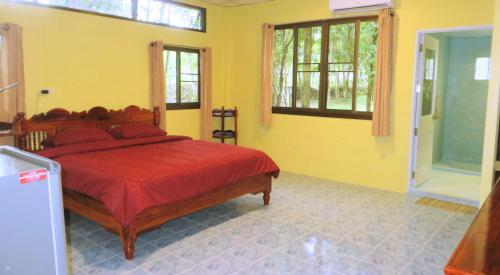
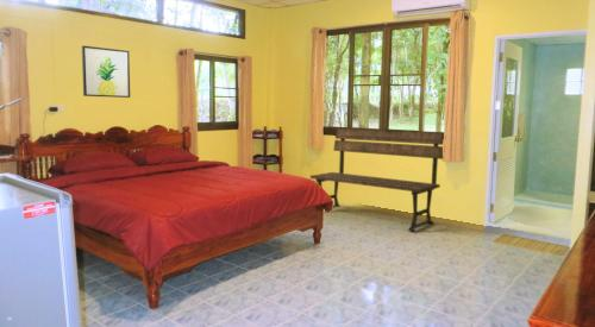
+ bench (374, 177)
+ wall art (106, 73)
